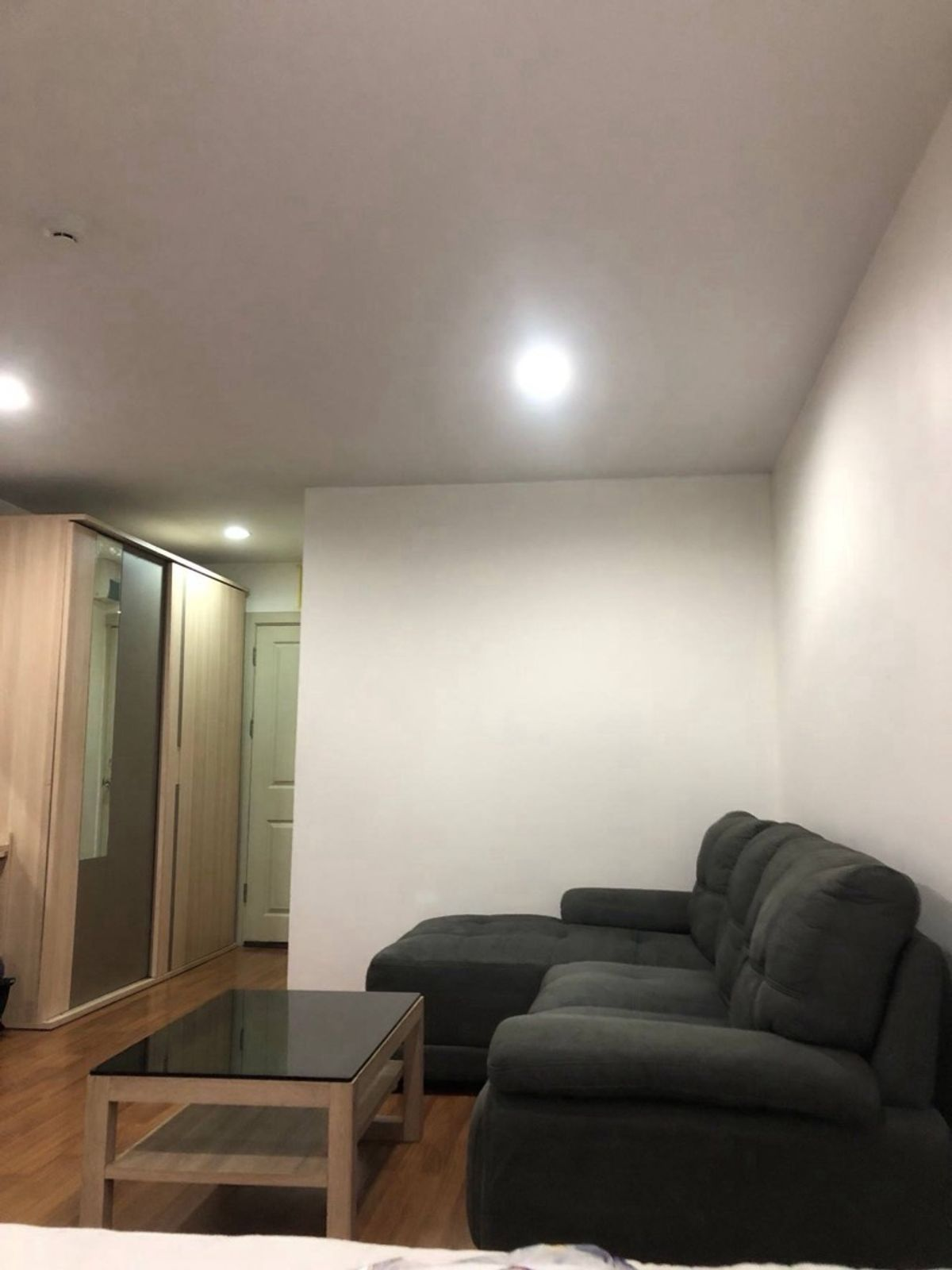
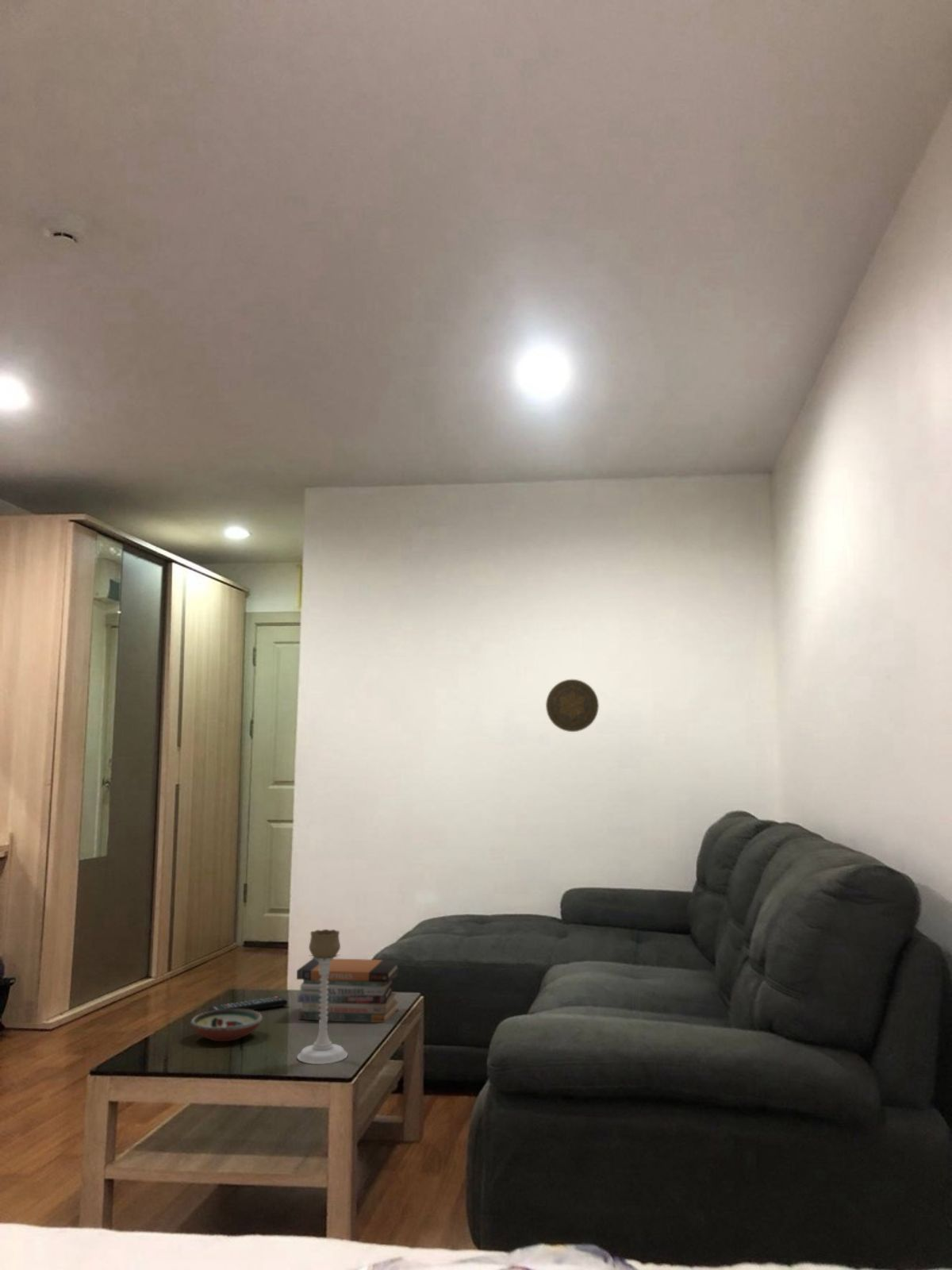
+ book stack (348, 989)
+ remote control (248, 1006)
+ decorative plate (572, 705)
+ candle holder (324, 993)
+ decorative bowl (226, 1027)
